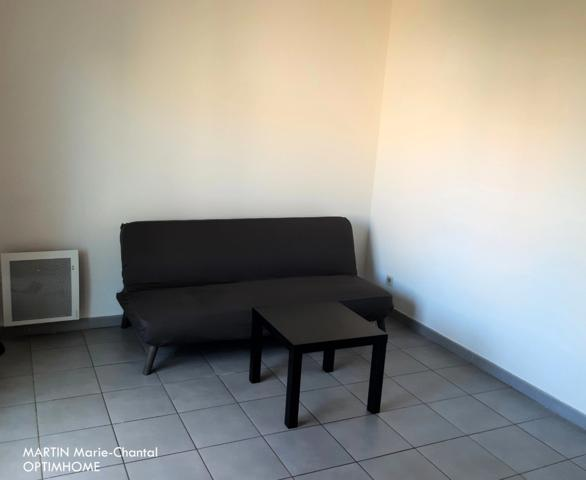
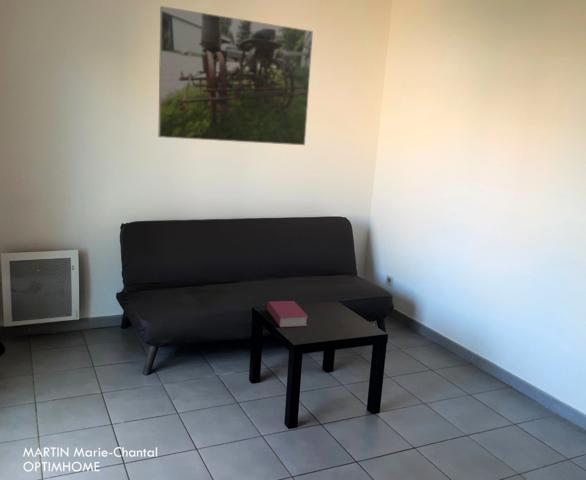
+ book (286, 313)
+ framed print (238, 81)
